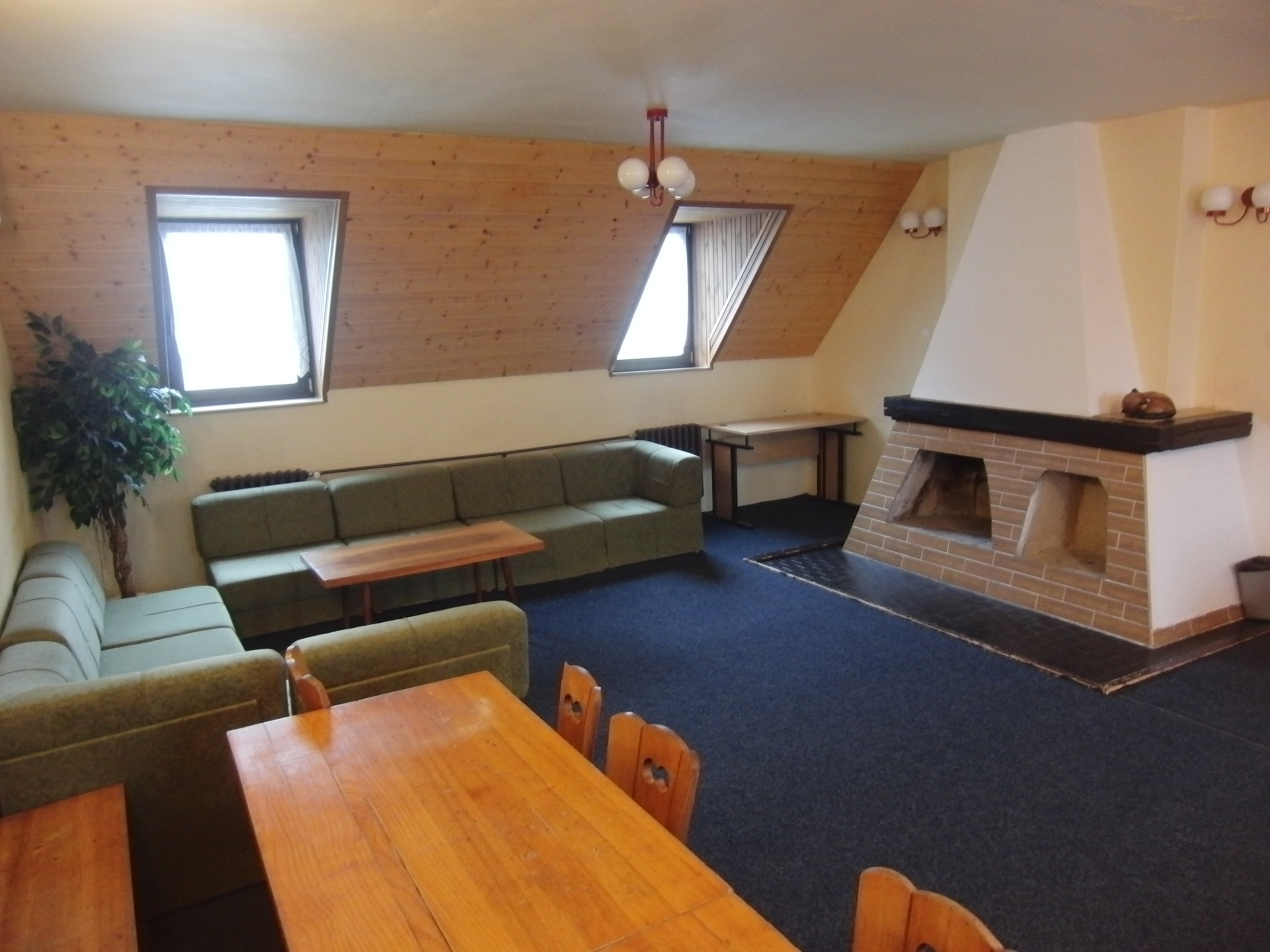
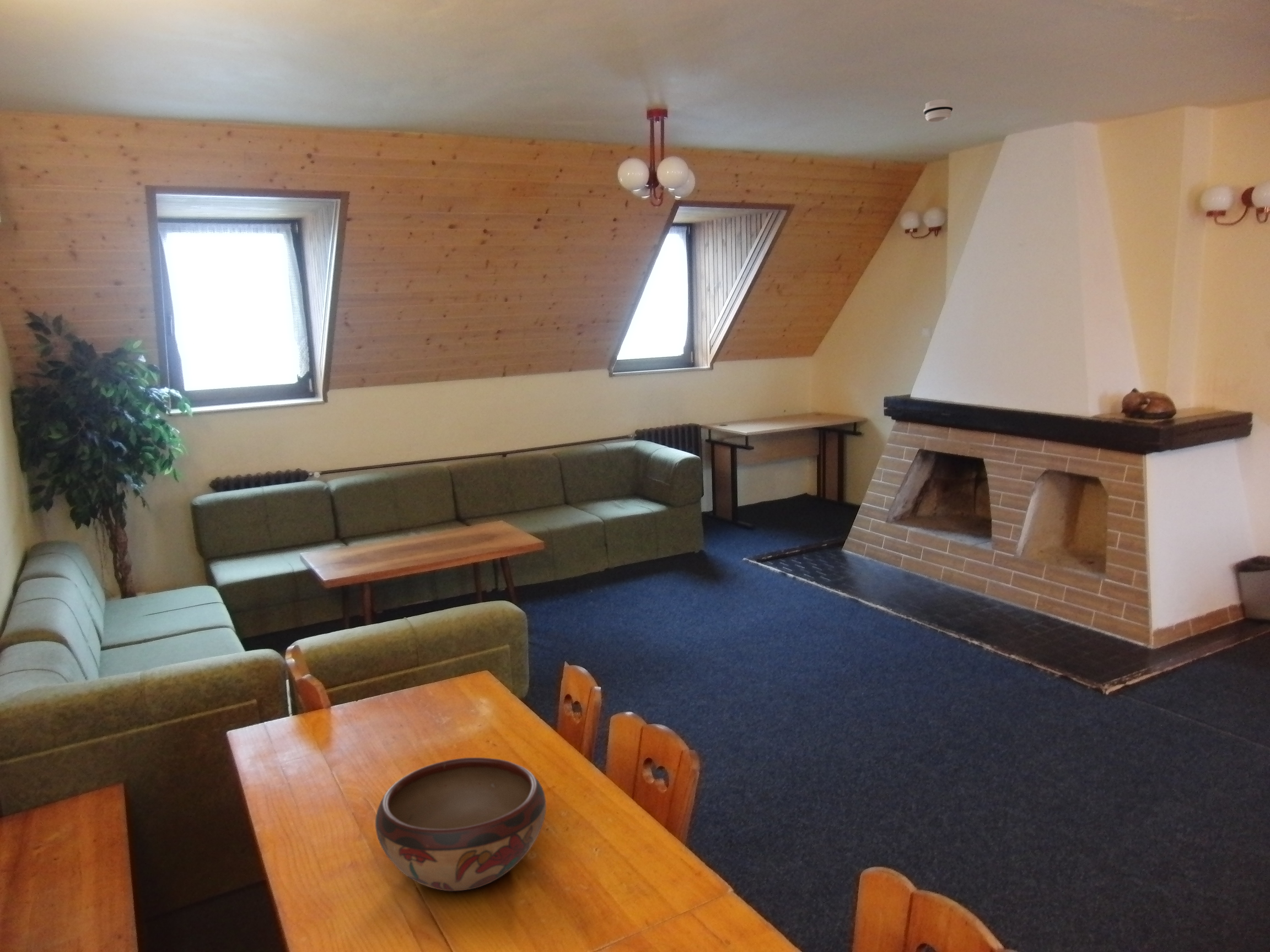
+ smoke detector (938, 111)
+ decorative bowl (464, 827)
